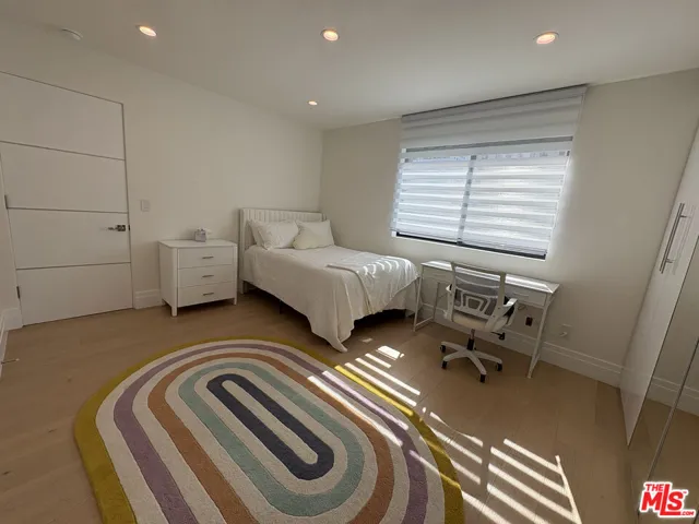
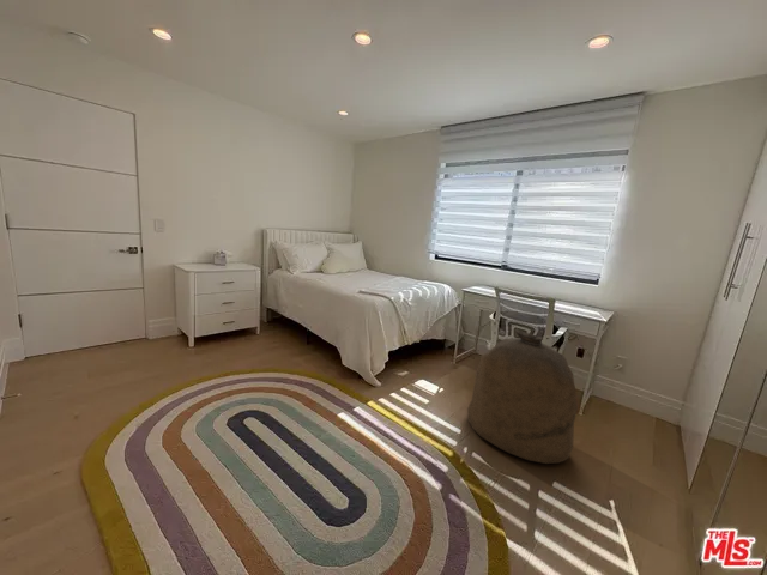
+ bag (524, 387)
